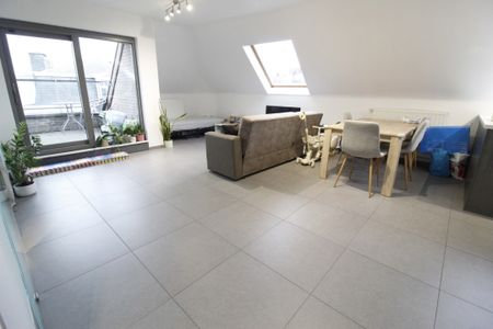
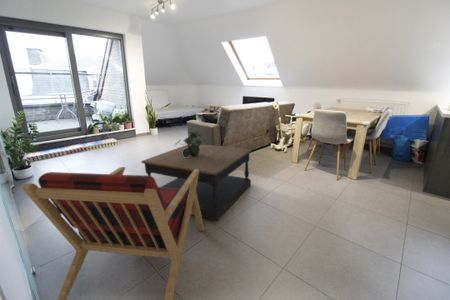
+ coffee table (201, 174)
+ armchair (138, 212)
+ potted plant (192, 143)
